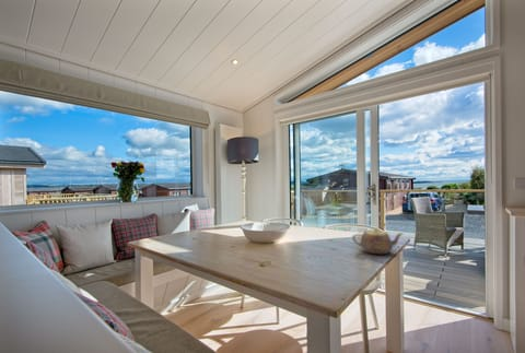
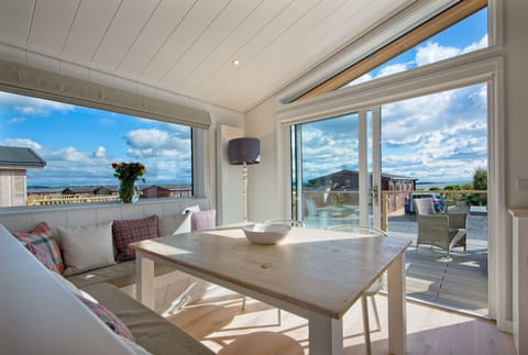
- teapot (377, 239)
